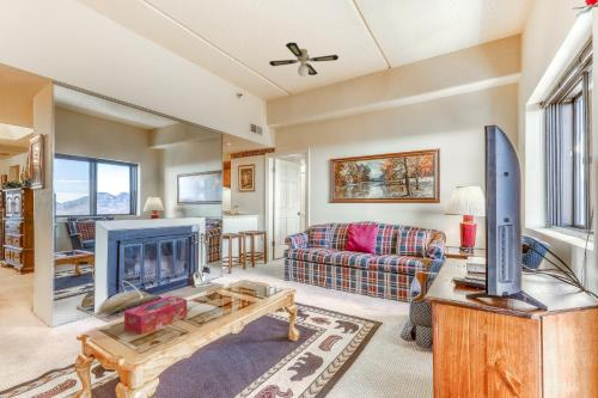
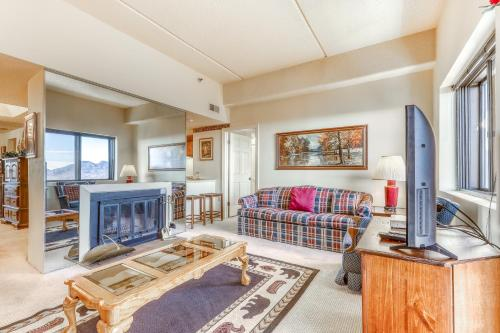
- ceiling fan (303, 63)
- tissue box (157, 313)
